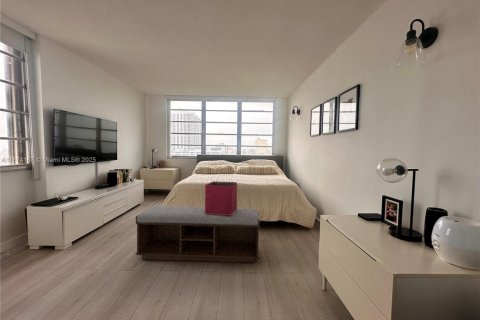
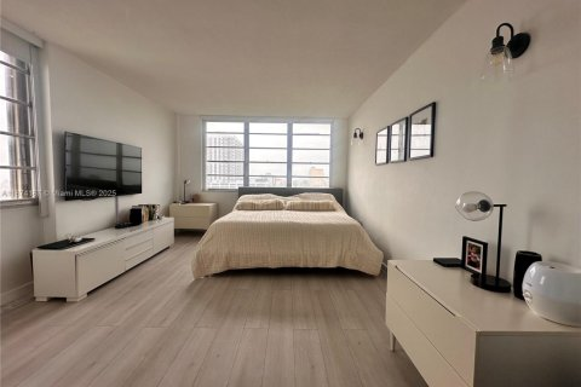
- storage bin (221, 197)
- bench (200, 232)
